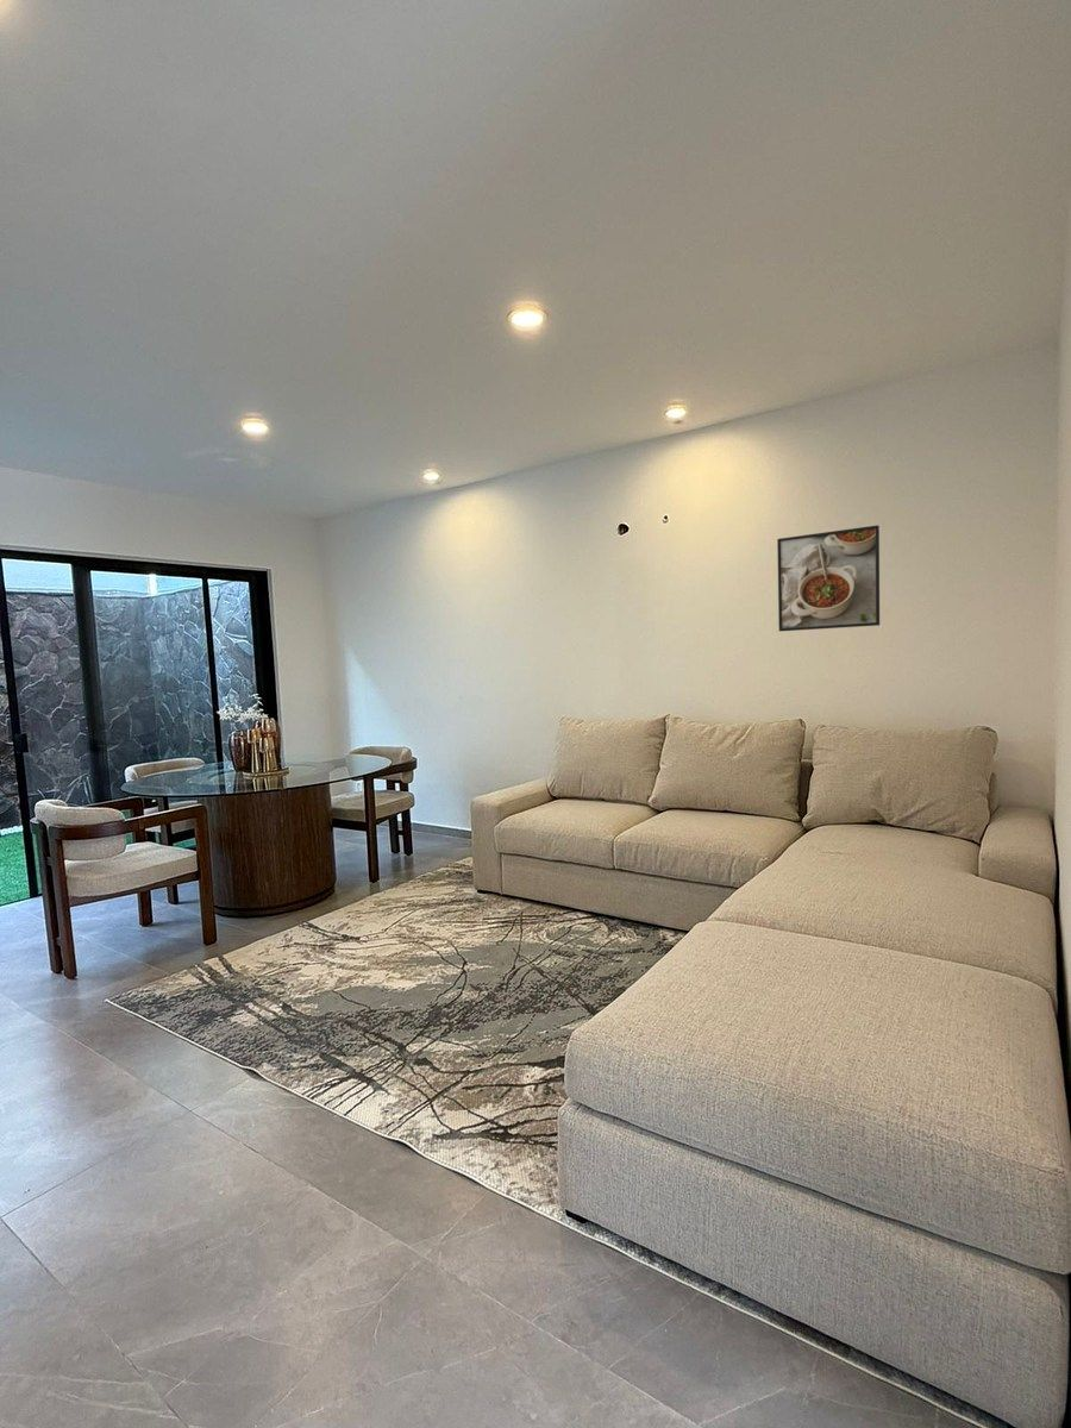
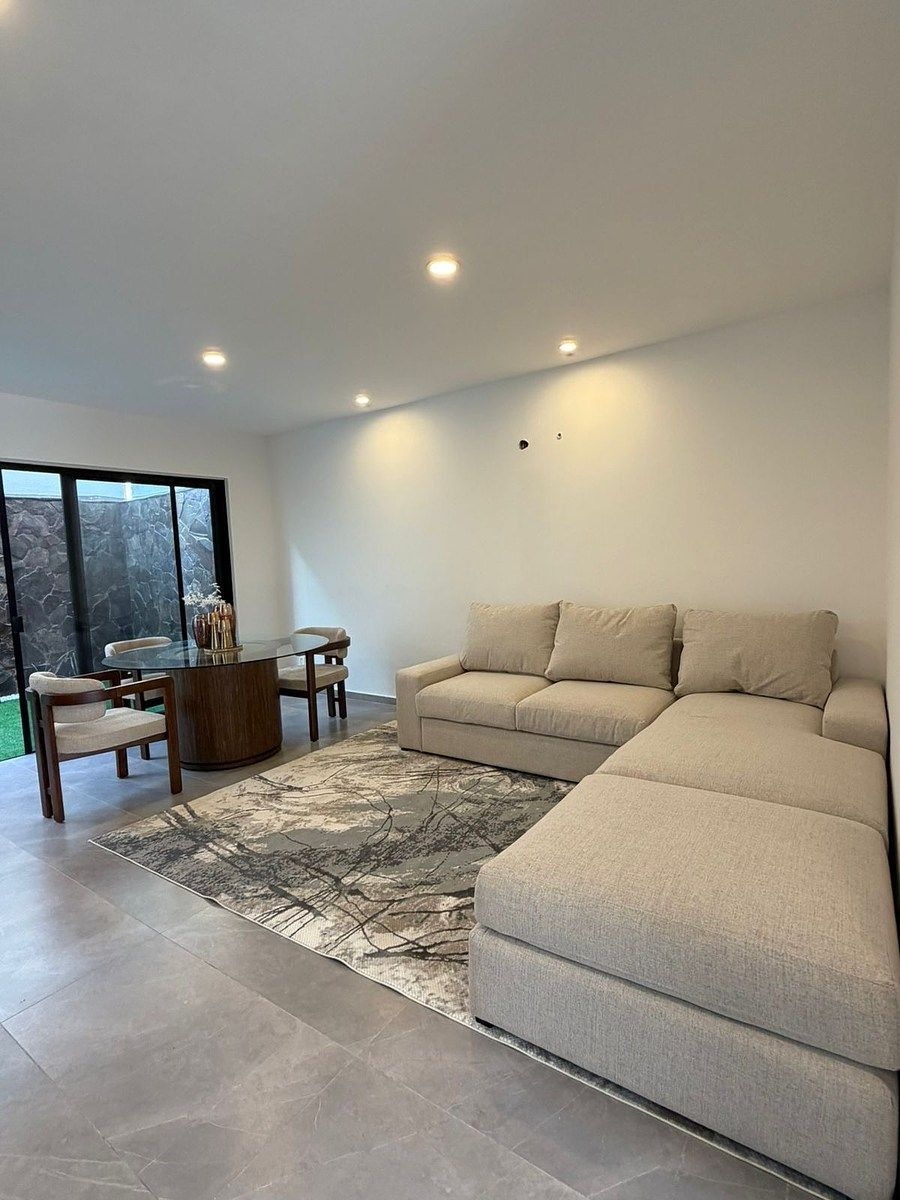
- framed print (826, 580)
